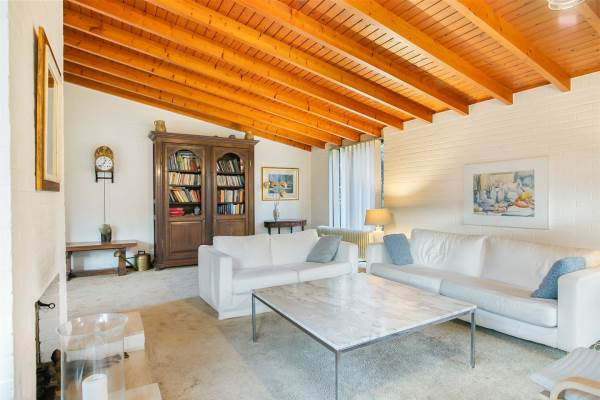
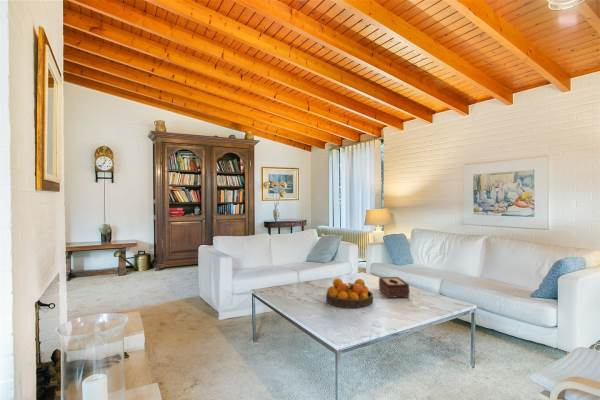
+ fruit bowl (349, 290)
+ tissue box (393, 287)
